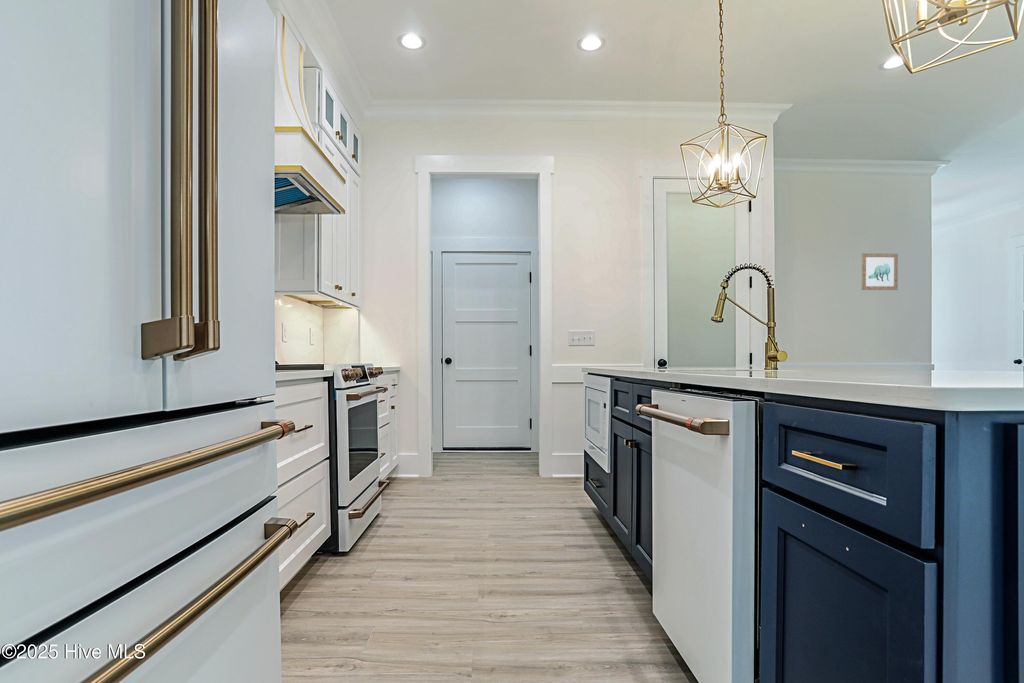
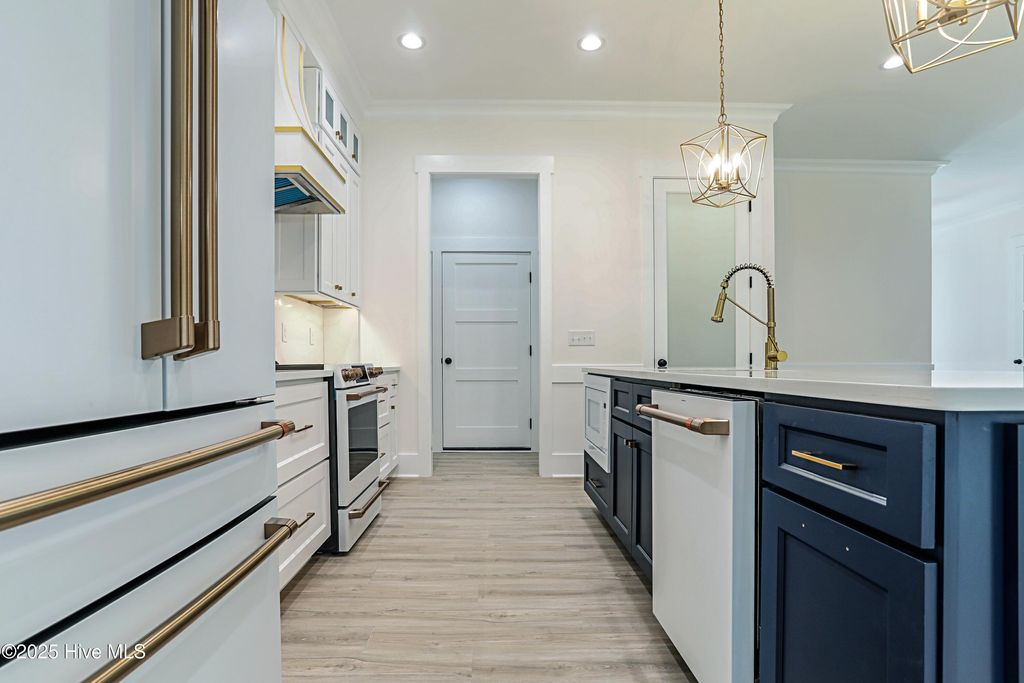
- wall art (879, 271)
